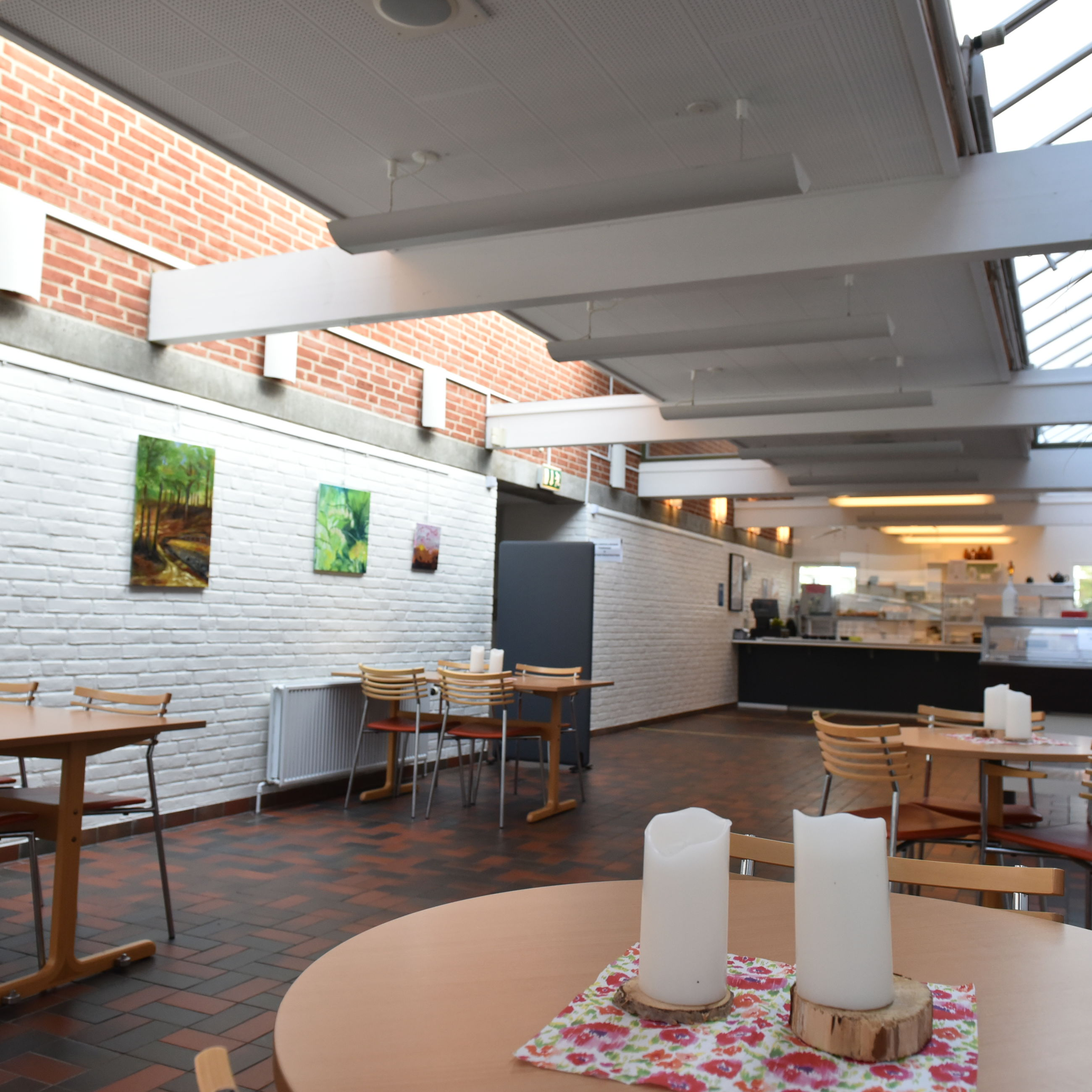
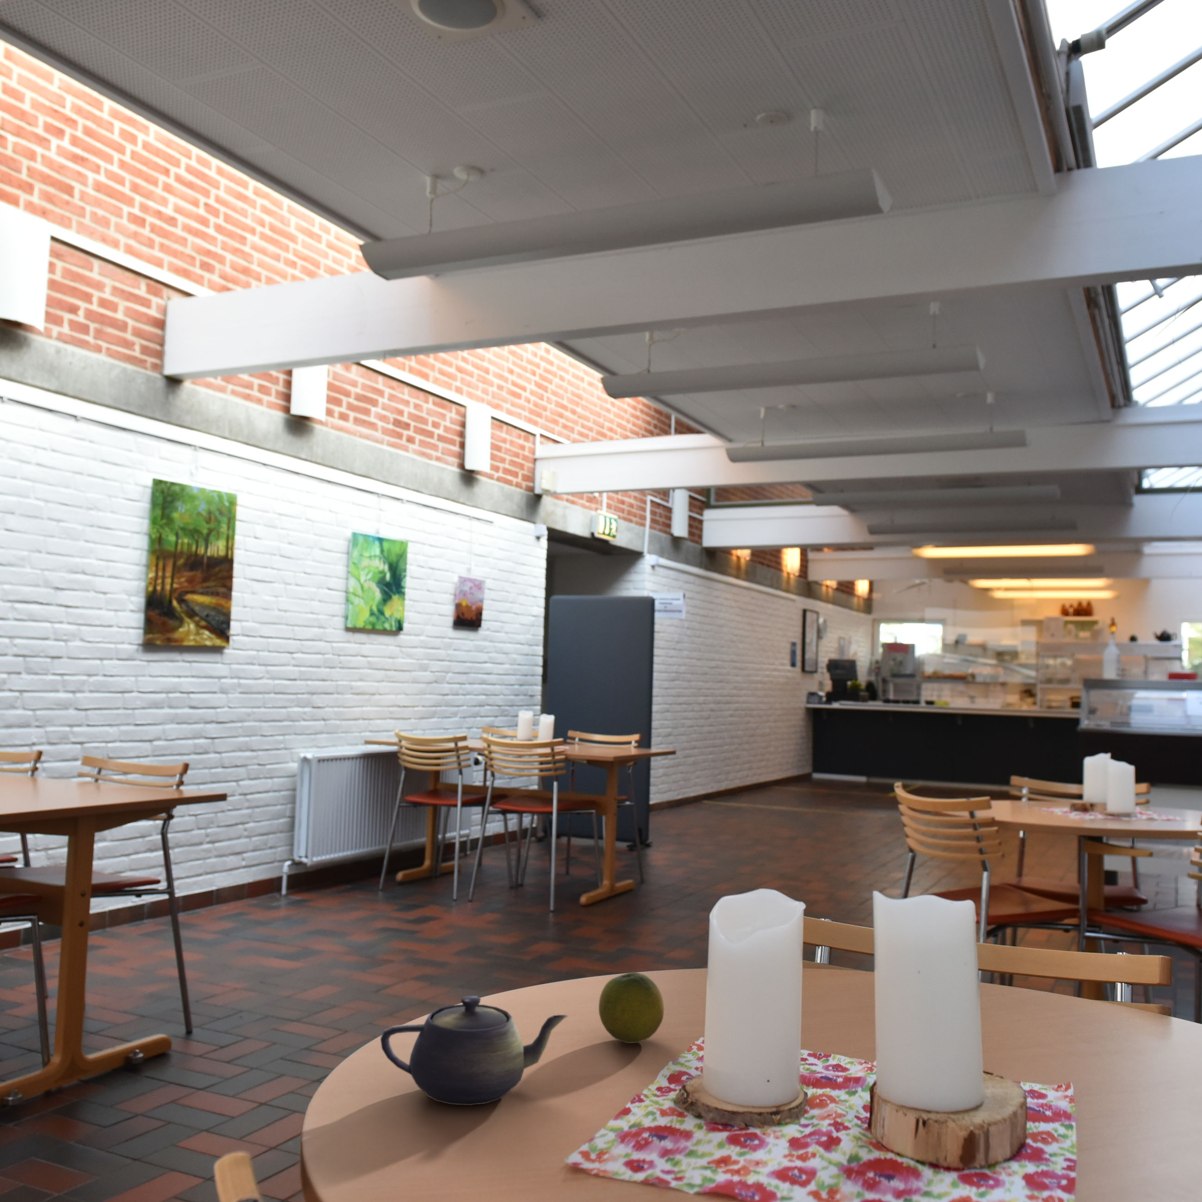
+ teapot (474, 1043)
+ fruit (631, 1006)
